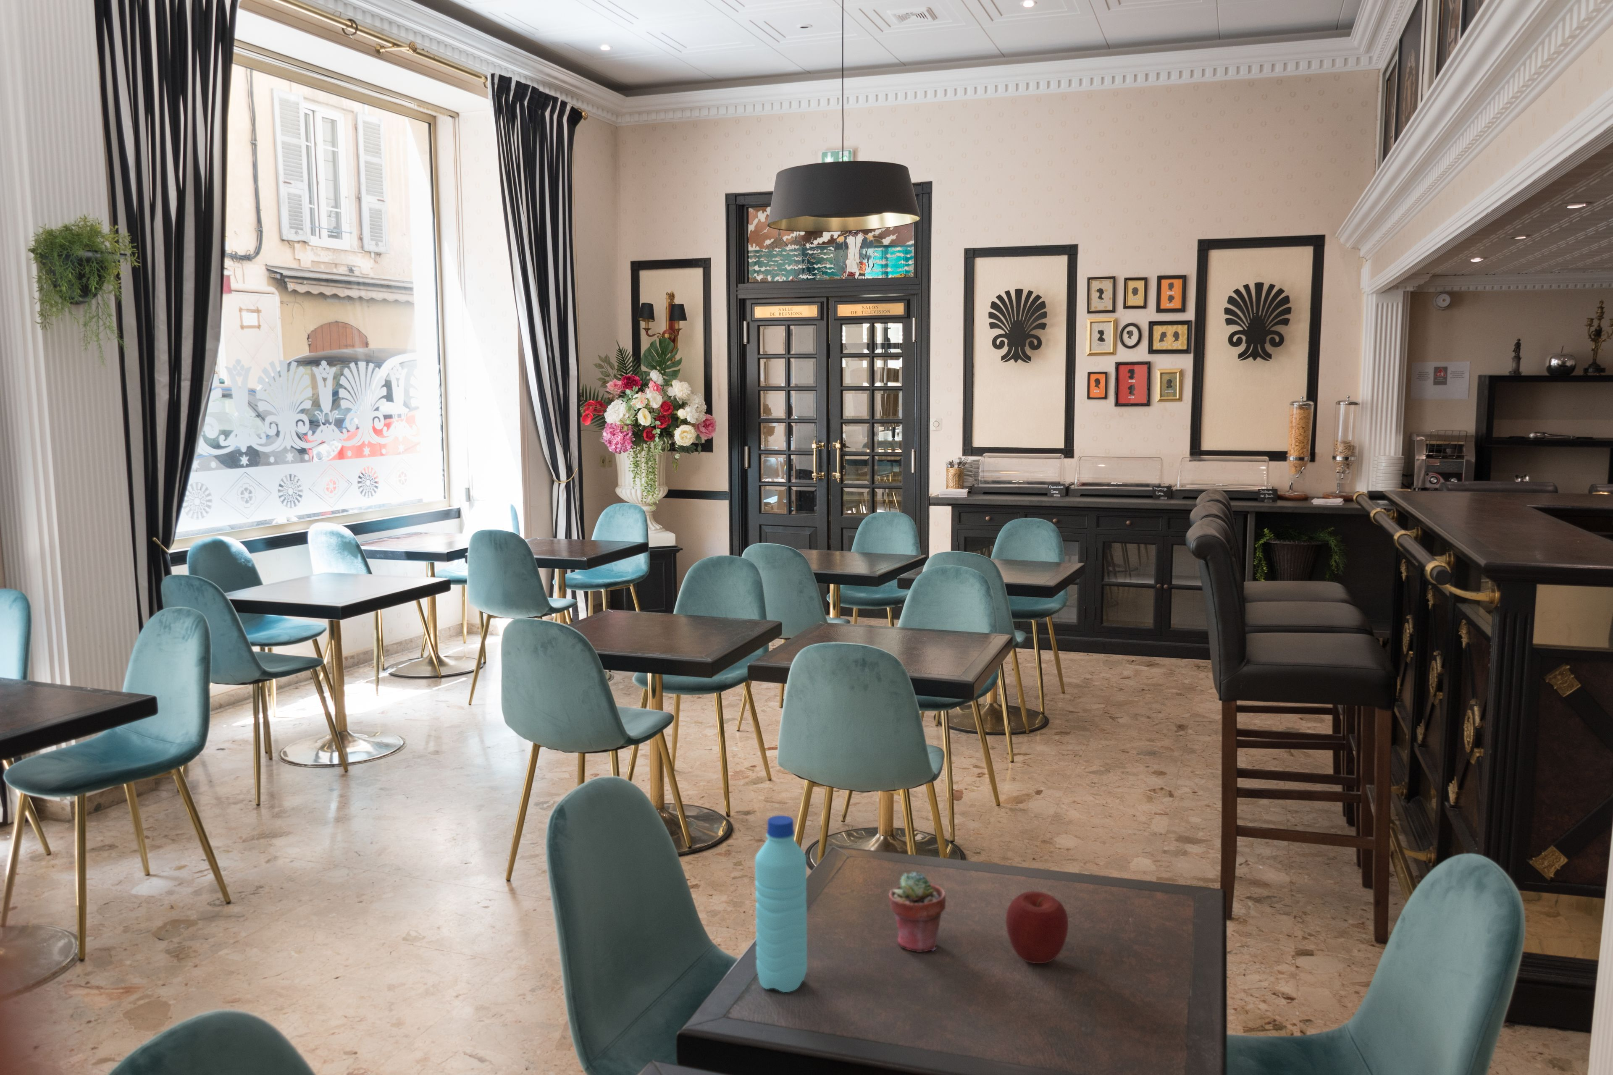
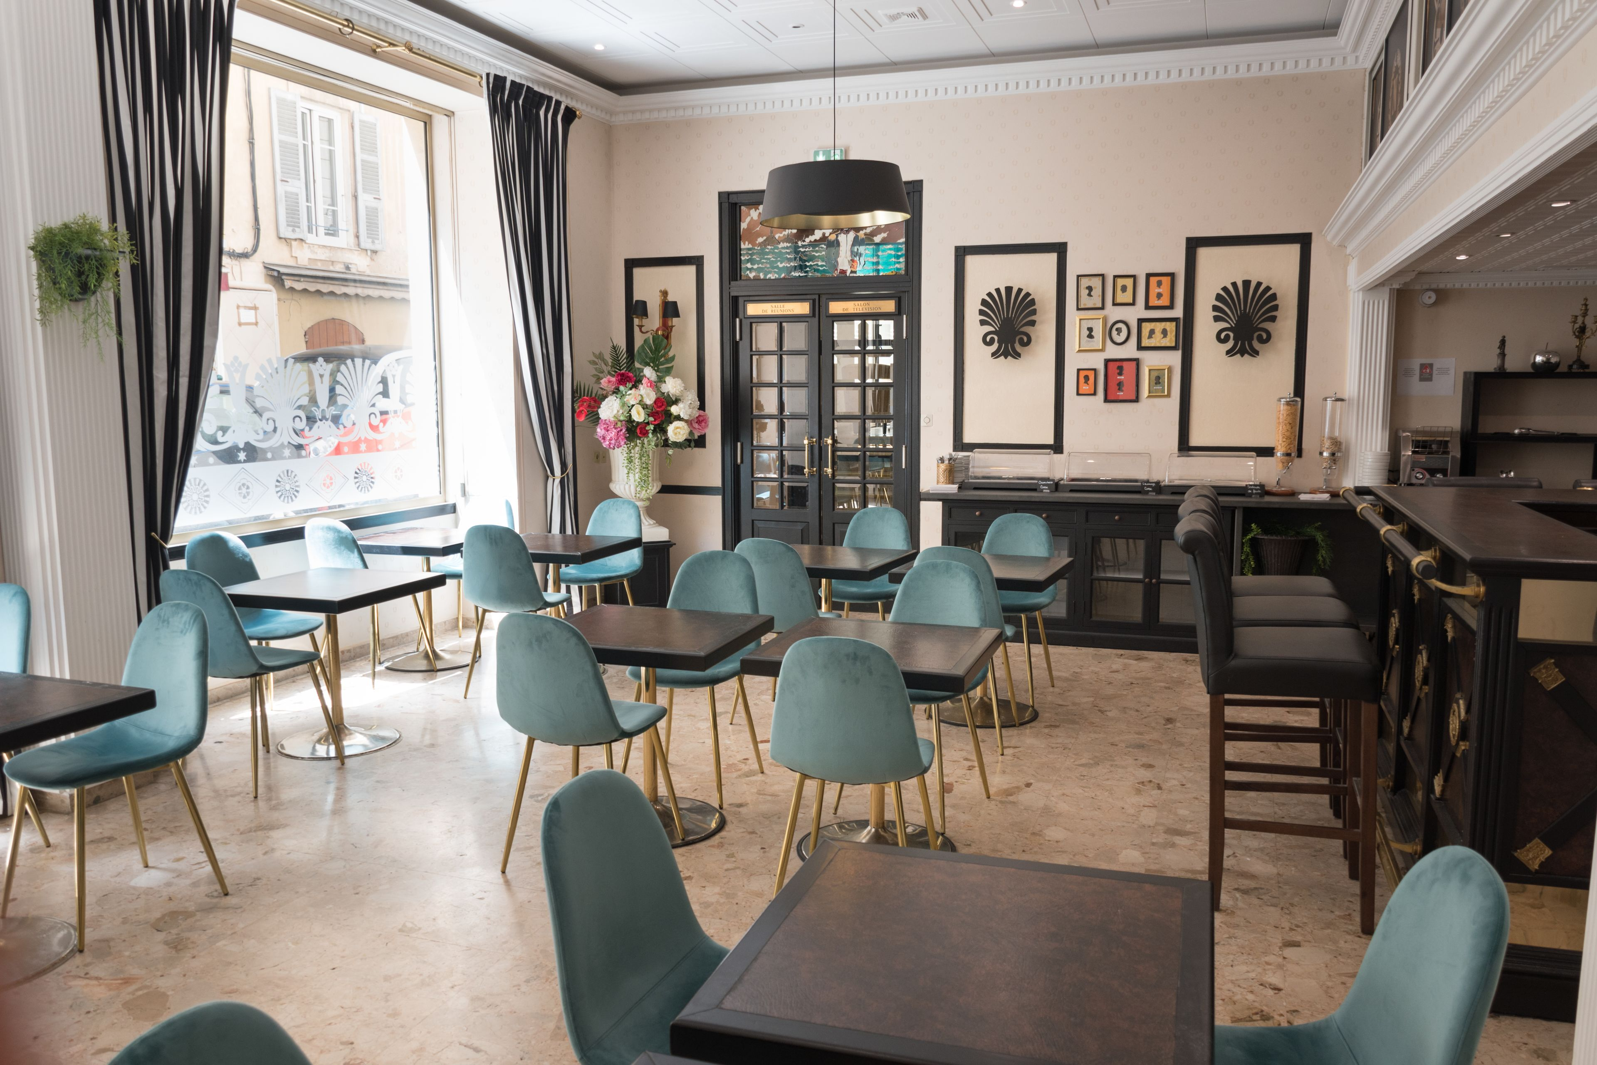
- potted succulent (917, 908)
- apple (1036, 927)
- water bottle (781, 901)
